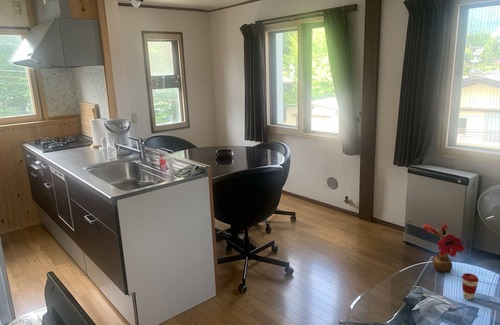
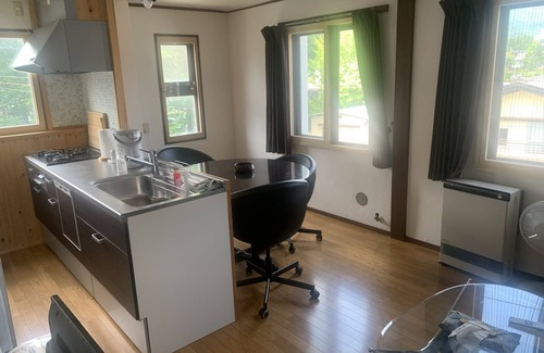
- coffee cup (469, 286)
- flower (443, 249)
